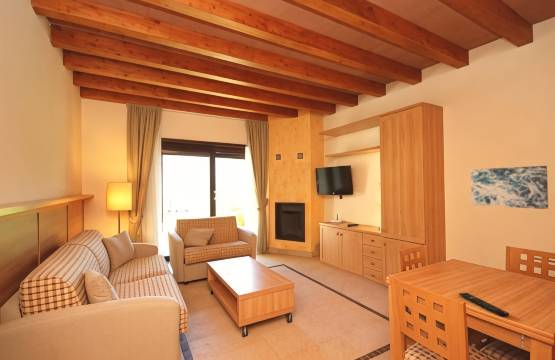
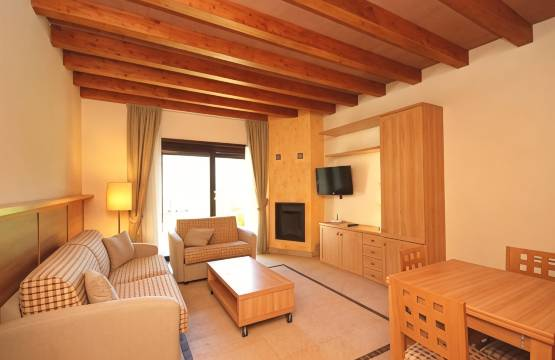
- remote control (482, 303)
- wall art (505, 187)
